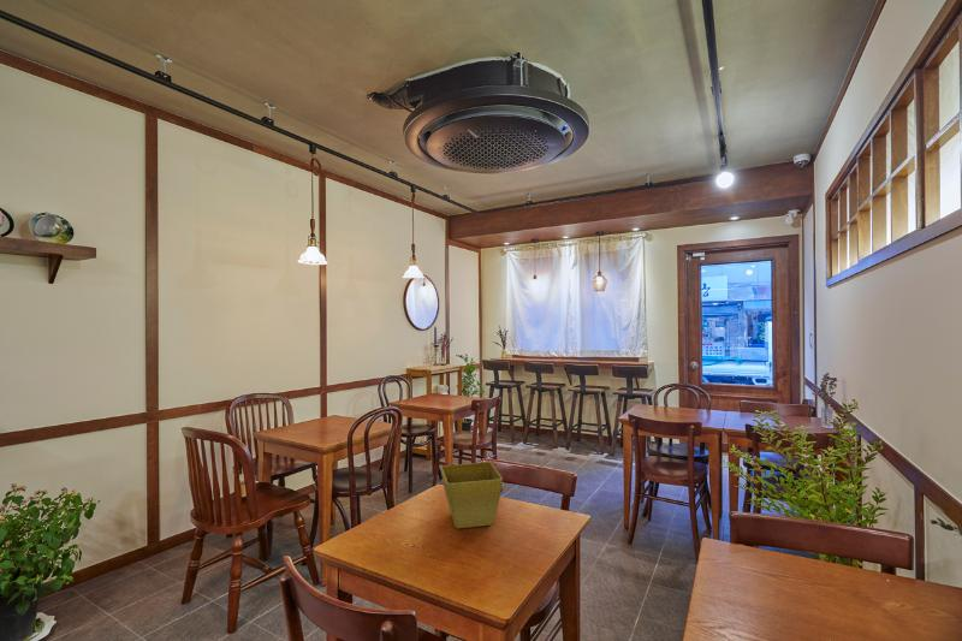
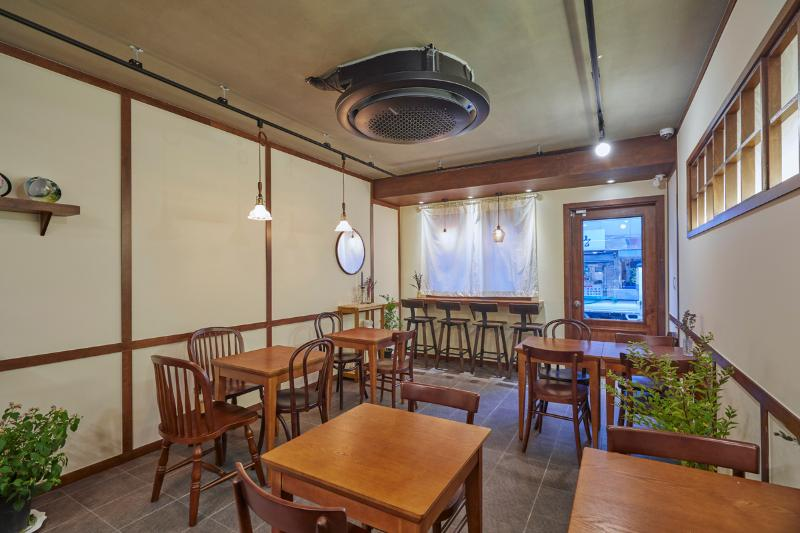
- flower pot (470, 495)
